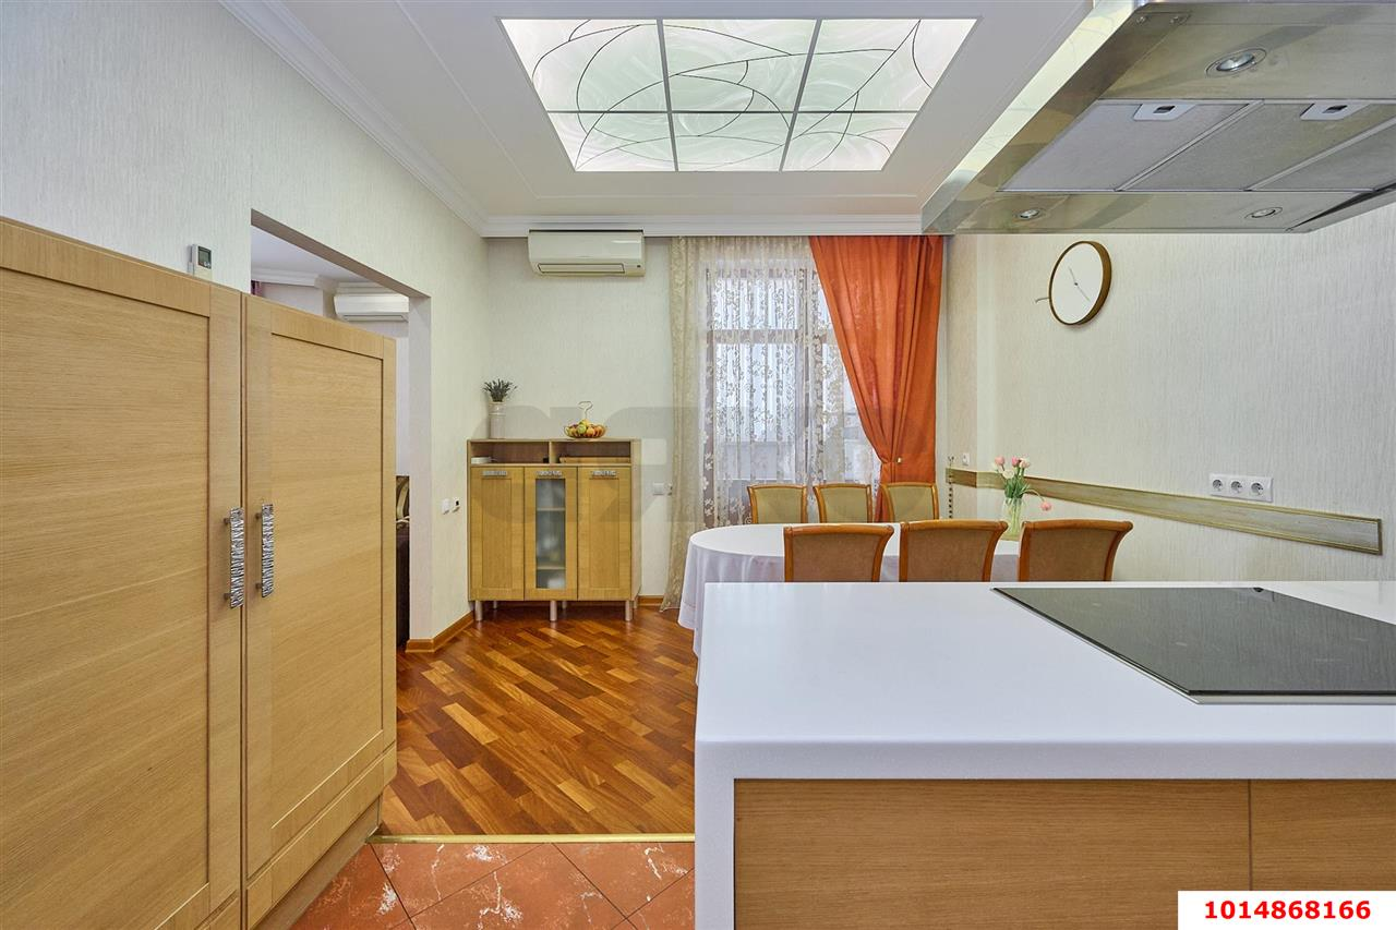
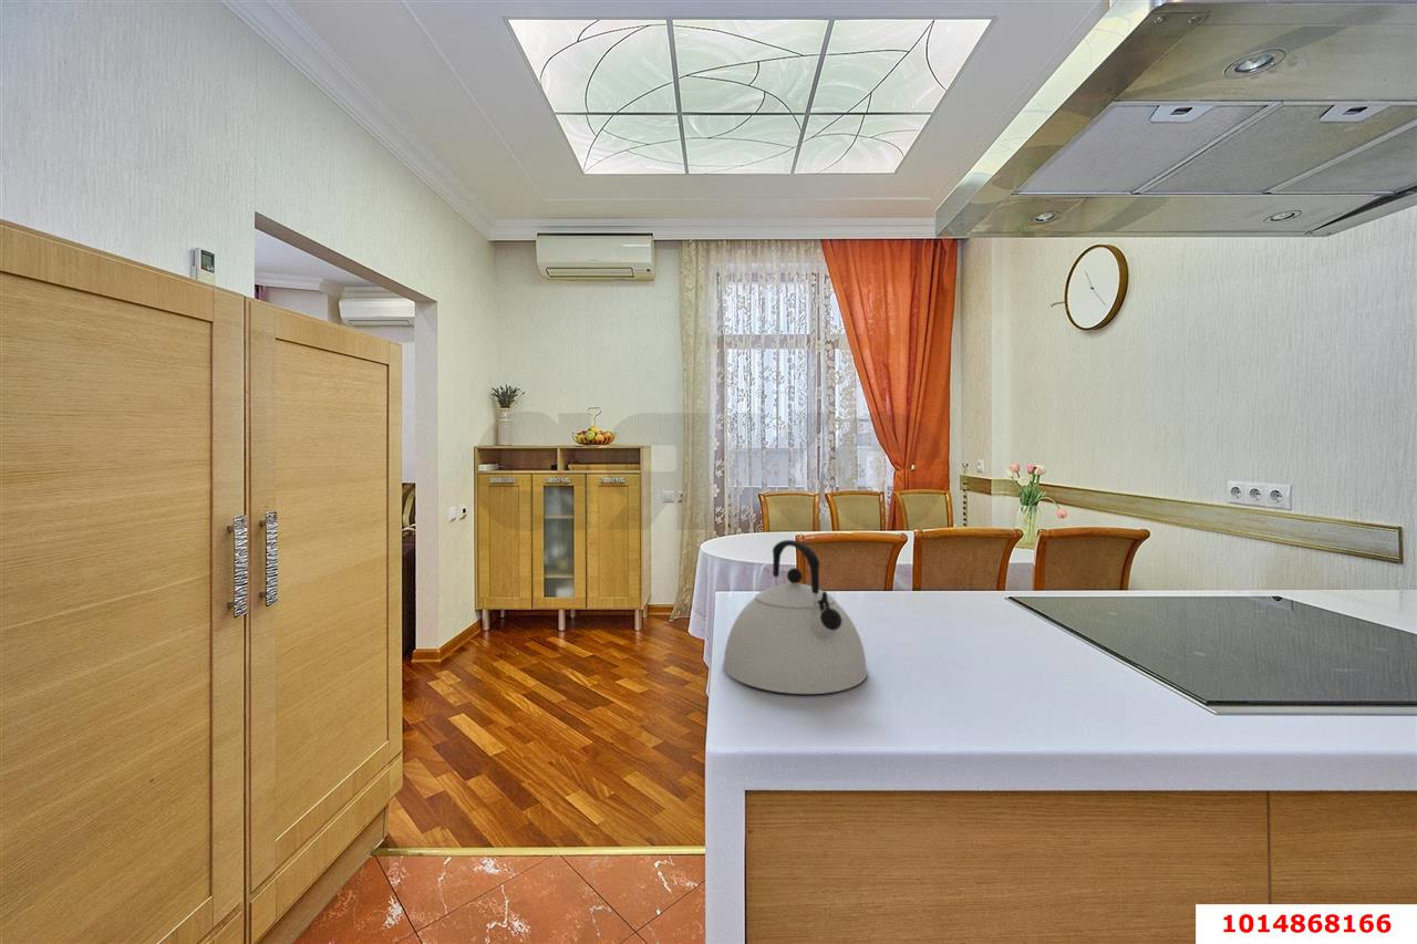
+ kettle (795, 604)
